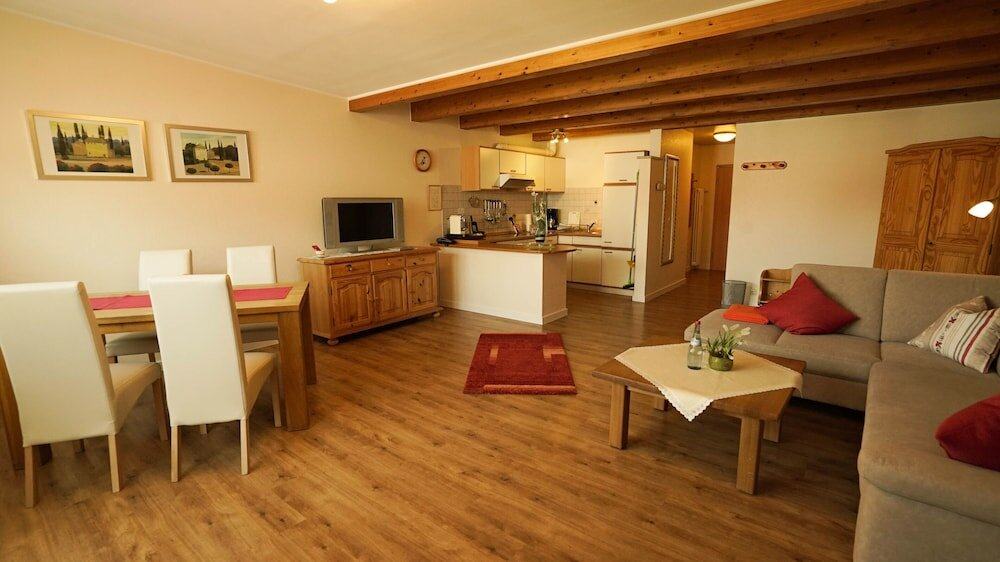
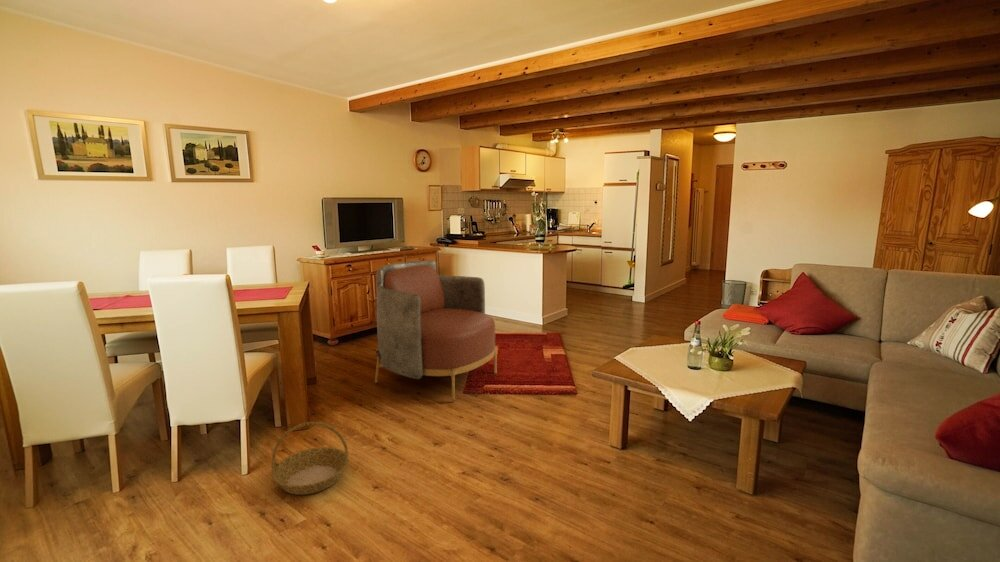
+ basket (310, 450)
+ armchair (436, 323)
